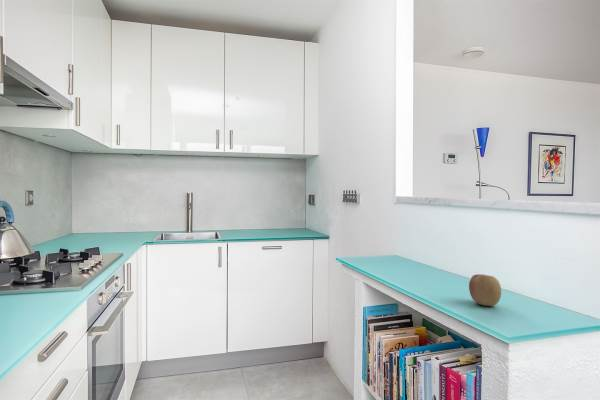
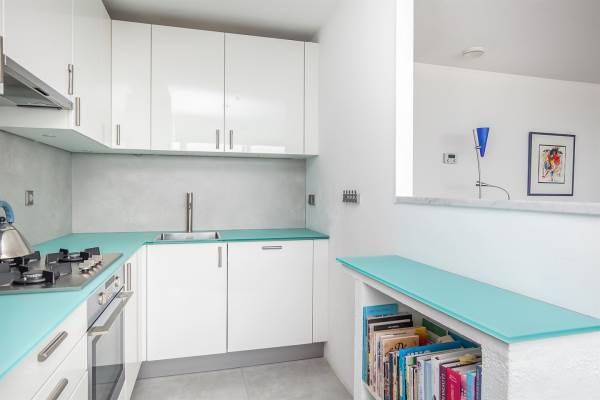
- apple (484, 288)
